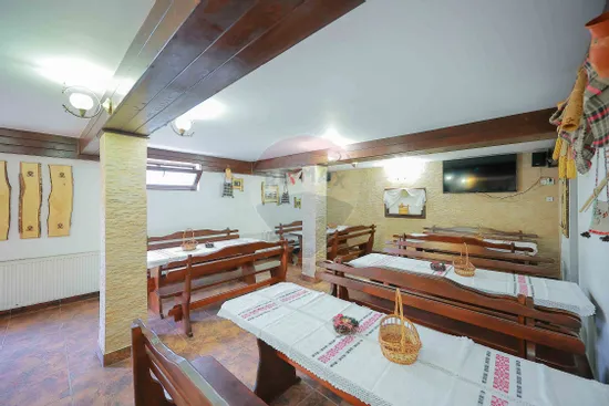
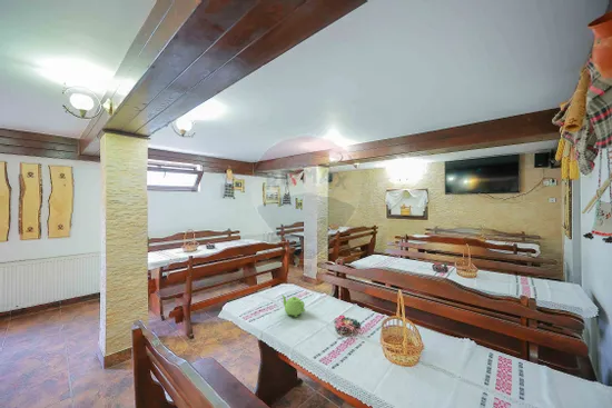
+ teapot (293, 305)
